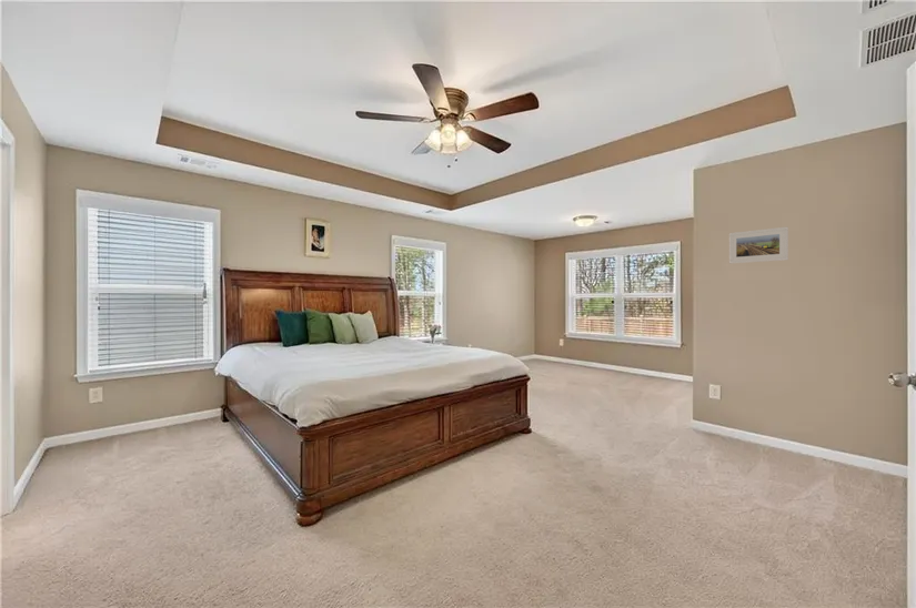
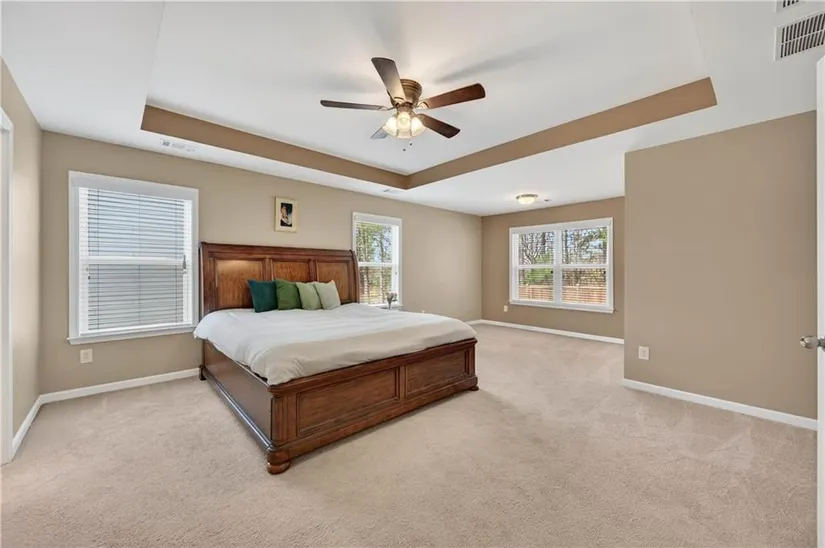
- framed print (757, 245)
